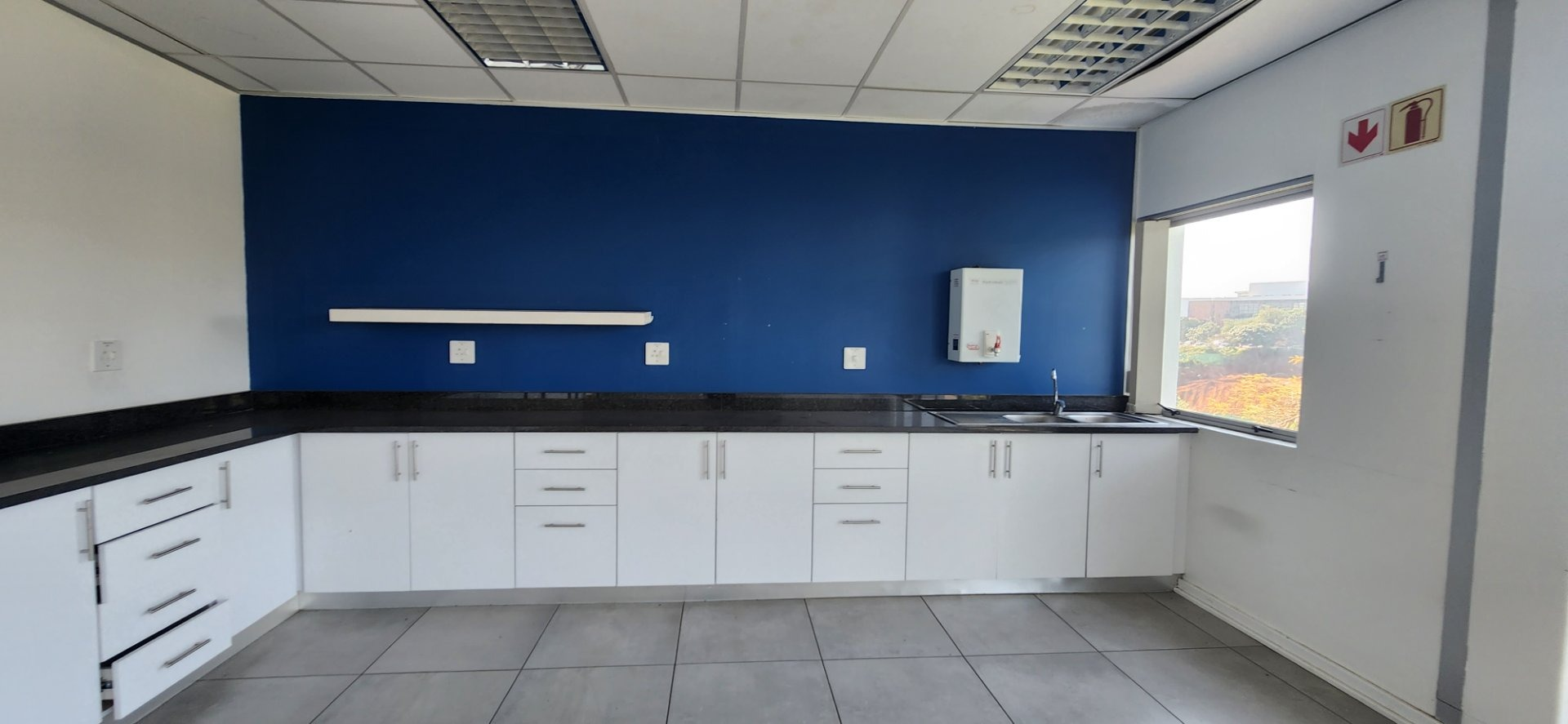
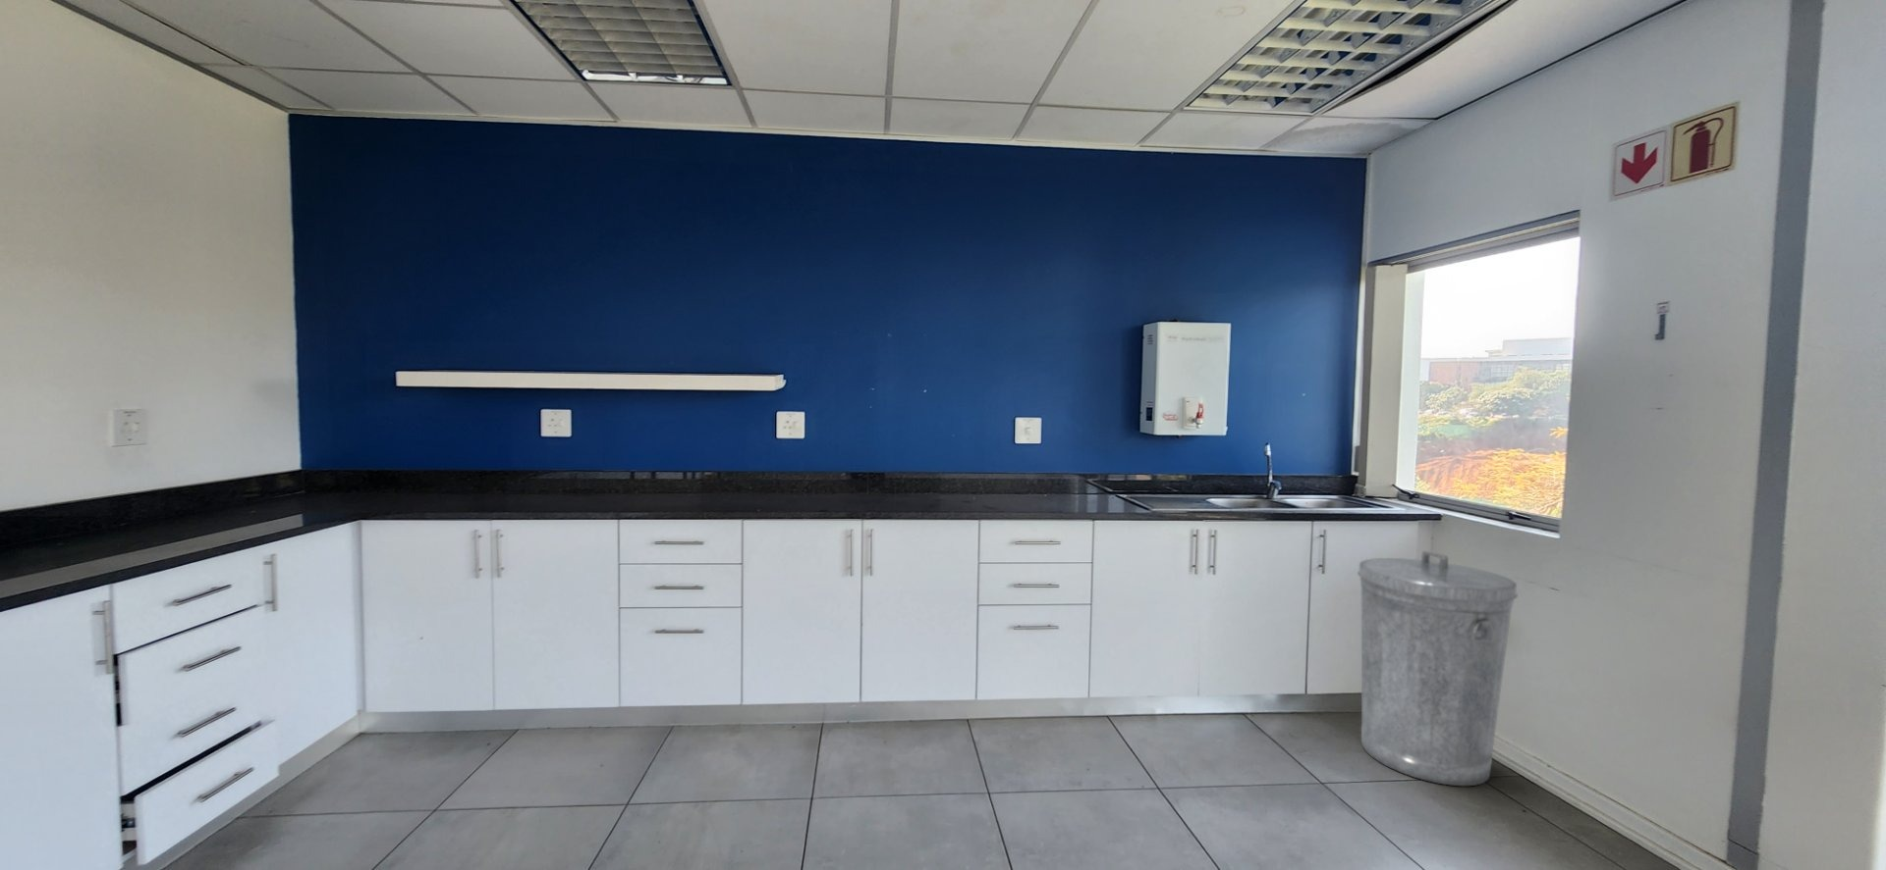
+ trash can (1428, 655)
